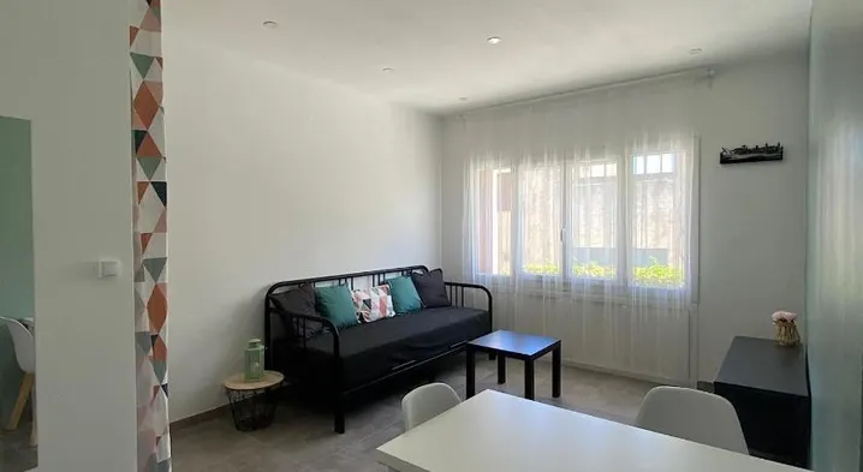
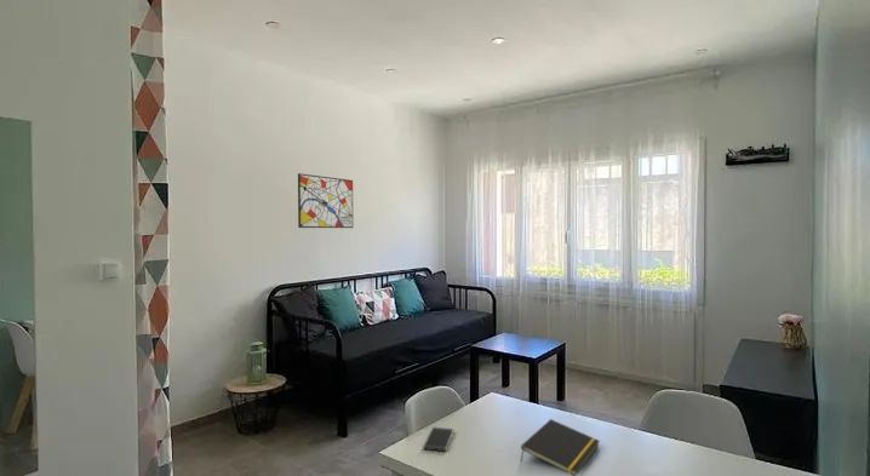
+ smartphone (439, 438)
+ notepad (561, 445)
+ wall art (327, 202)
